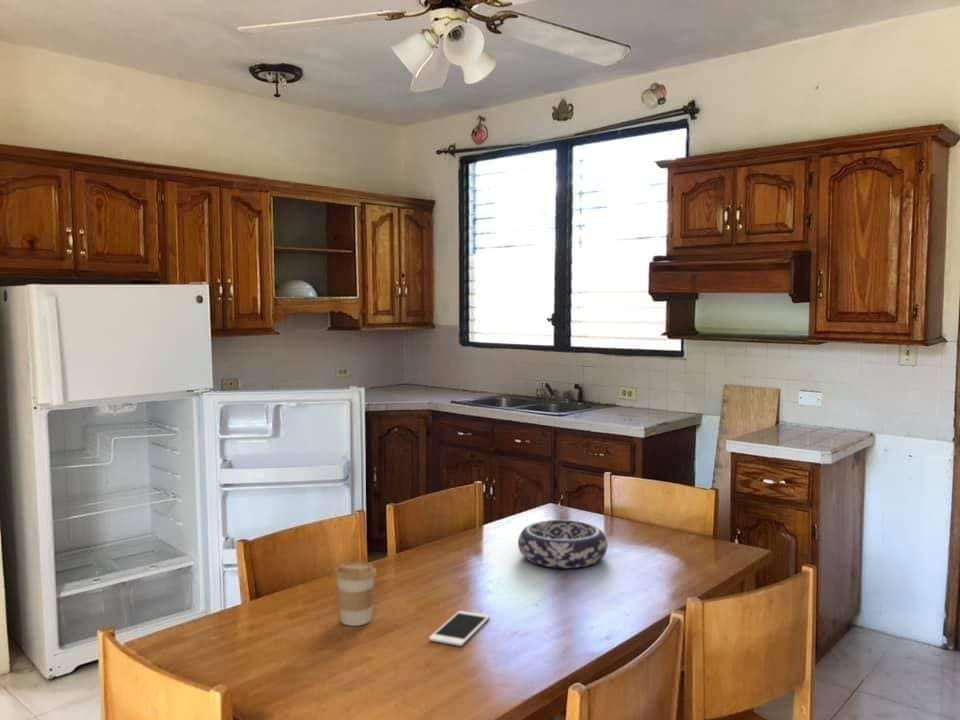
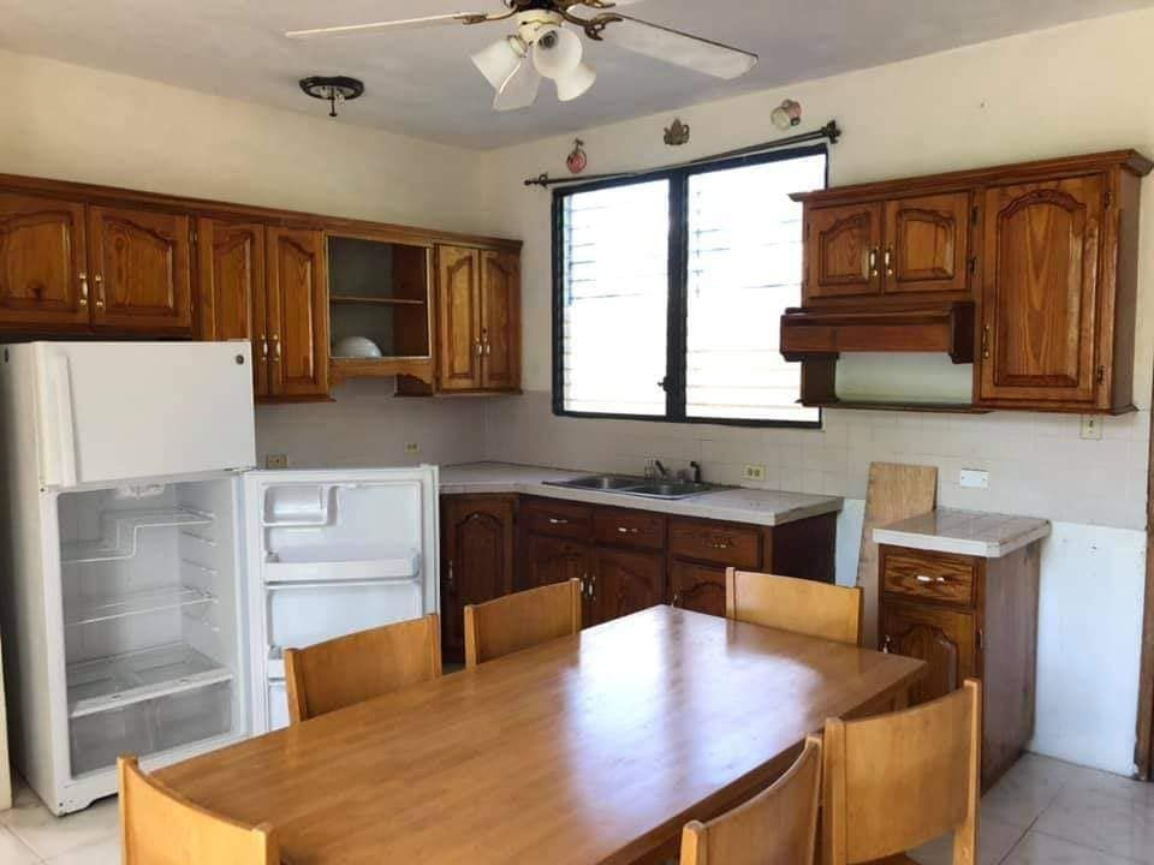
- cell phone (460, 627)
- coffee cup (356, 591)
- decorative bowl (562, 543)
